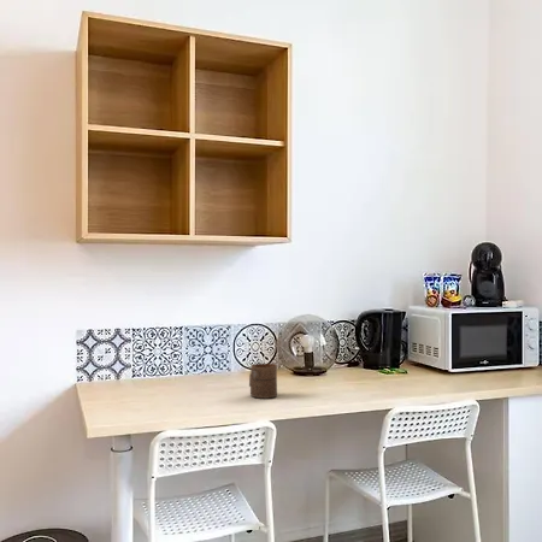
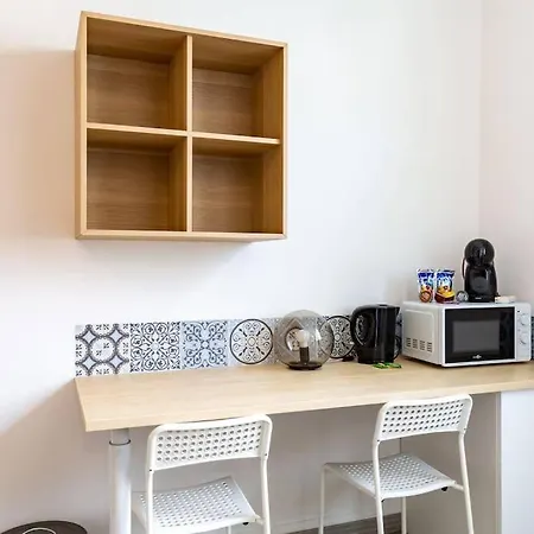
- cup (263, 379)
